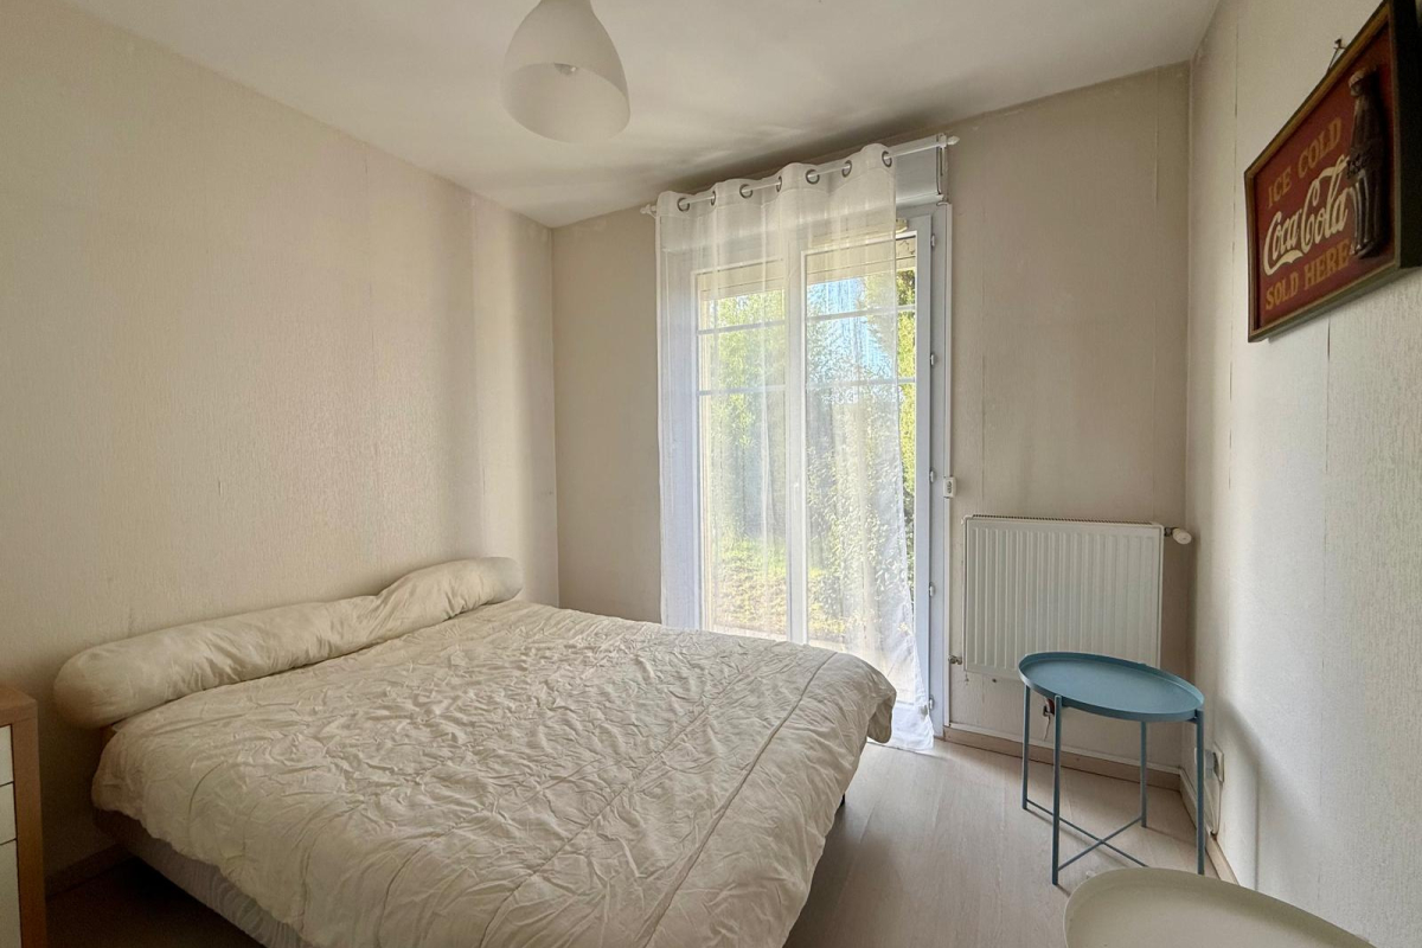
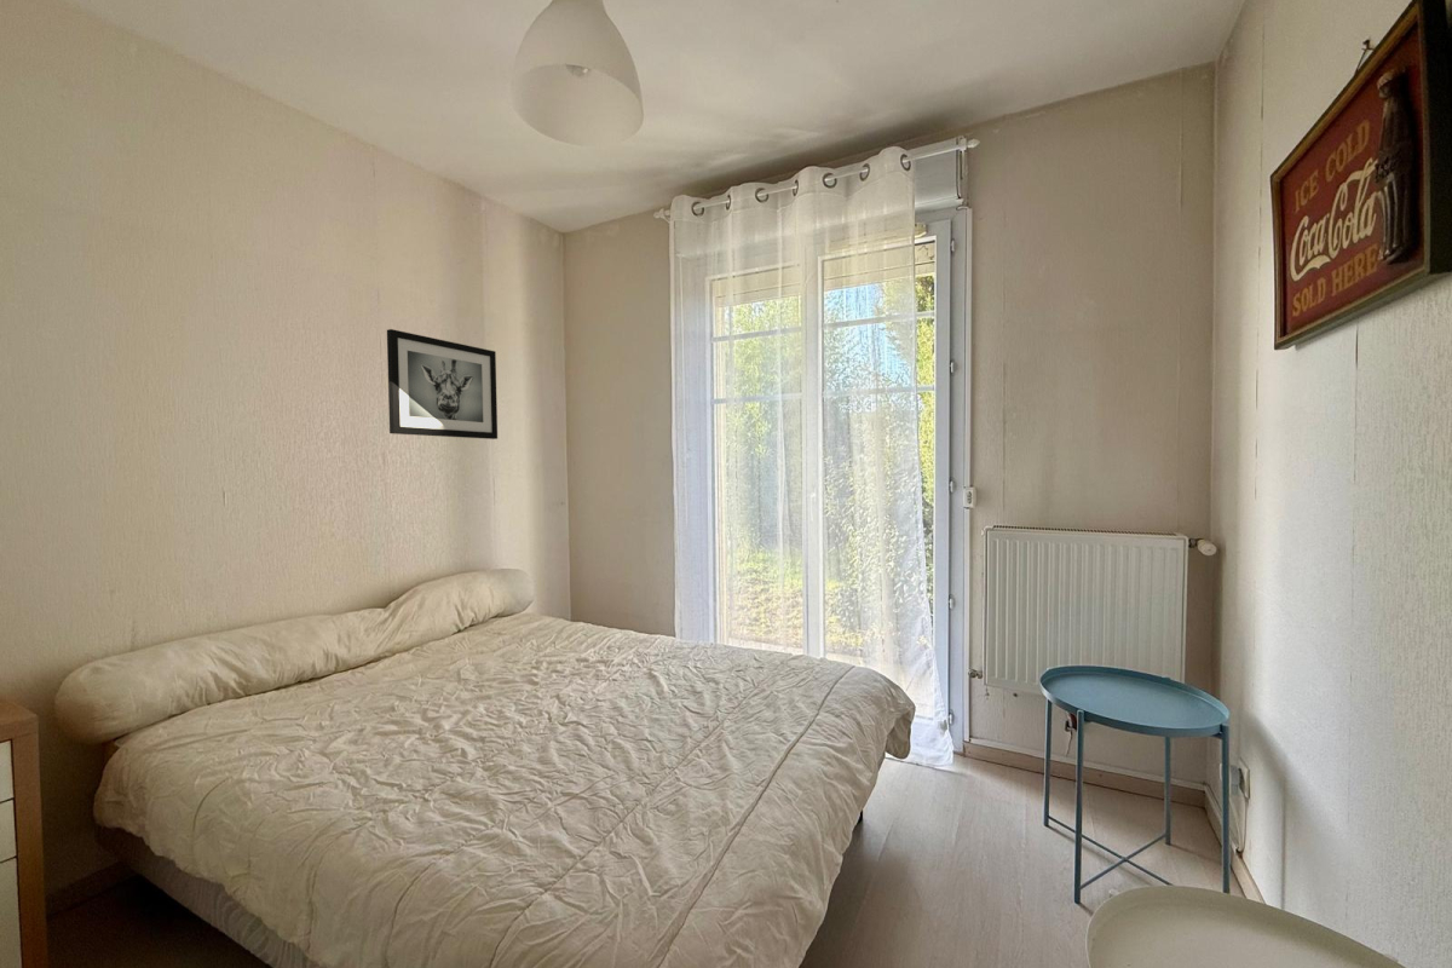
+ wall art (446, 388)
